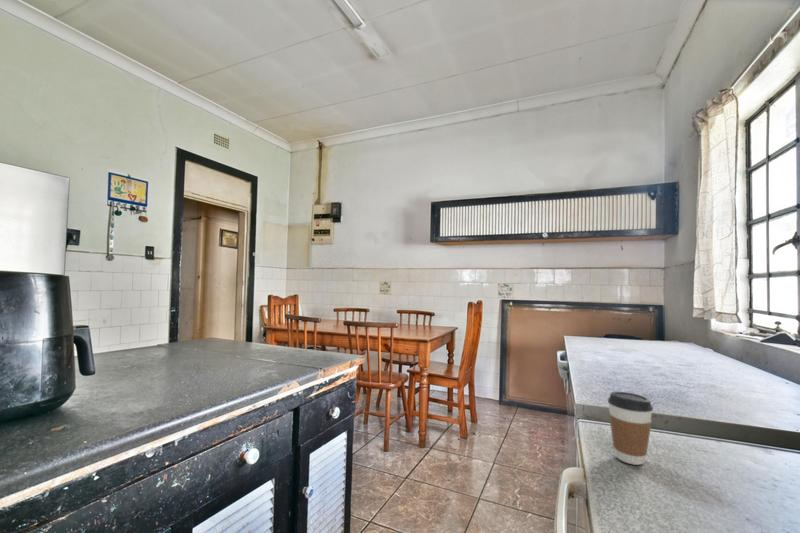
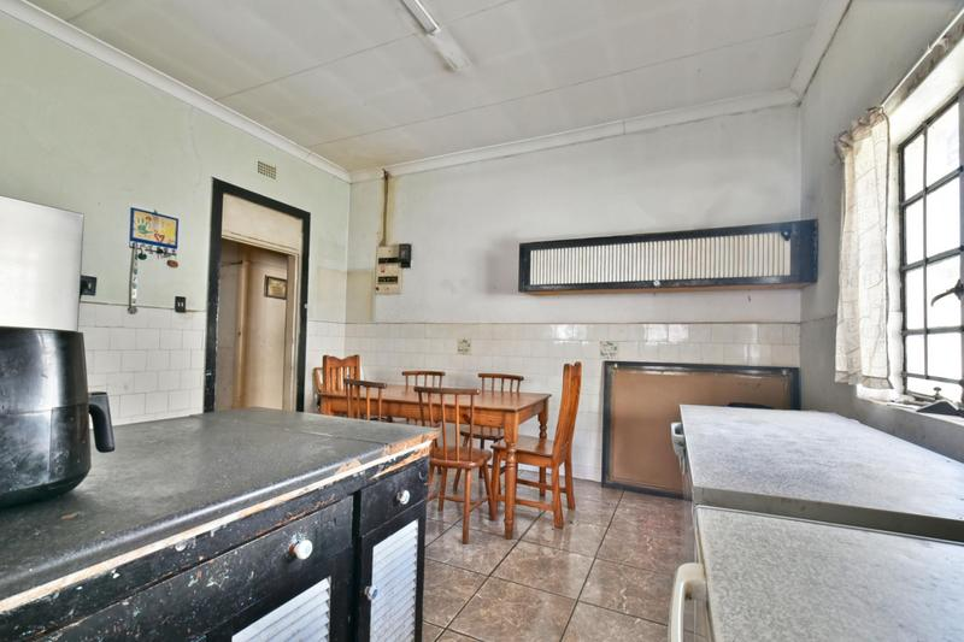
- coffee cup (629, 427)
